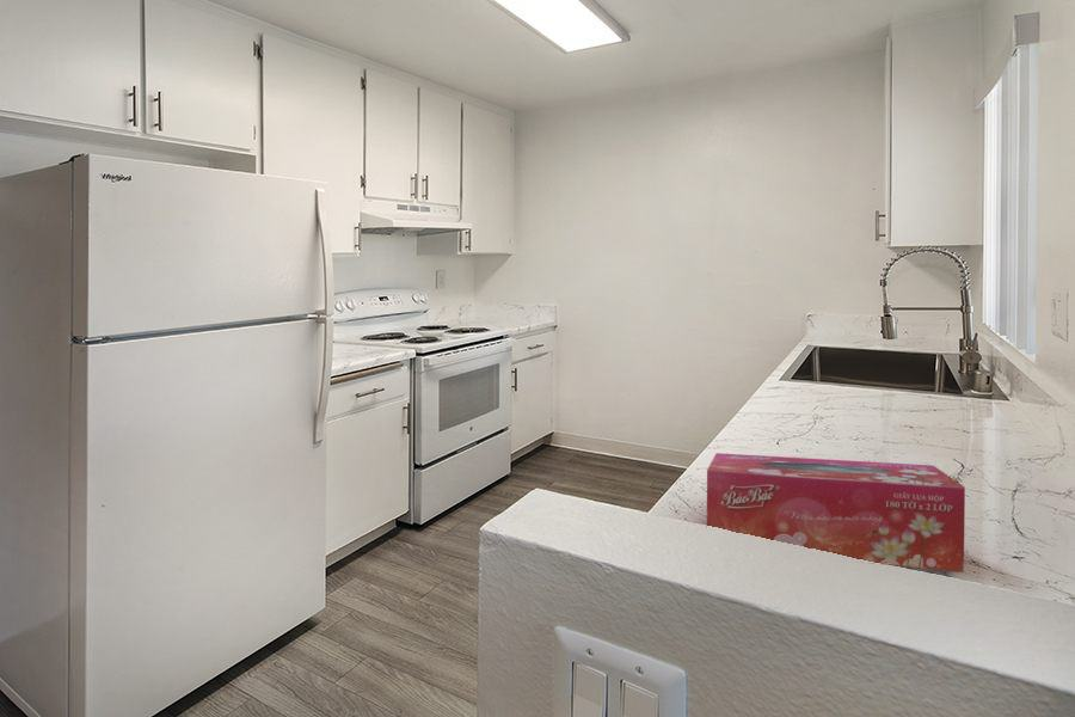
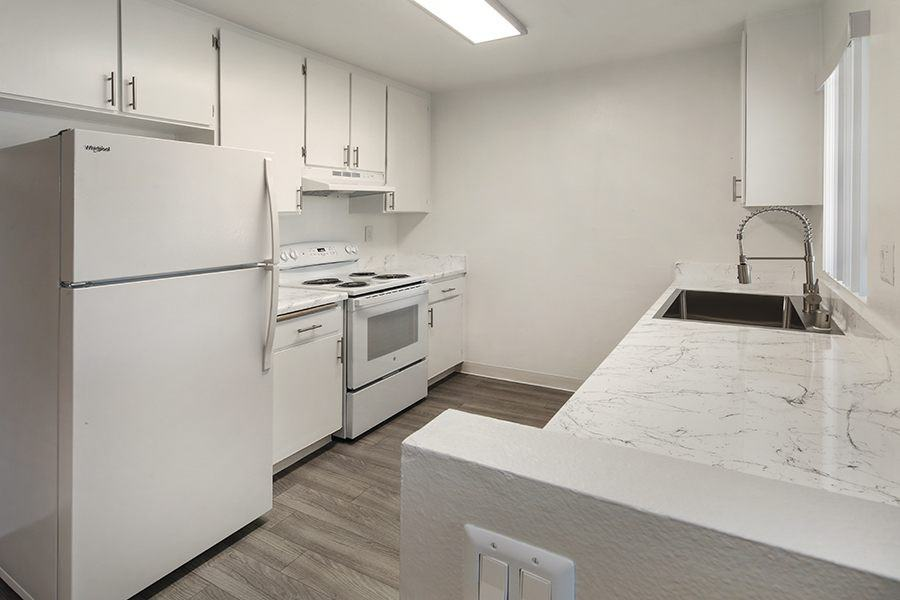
- tissue box (822, 504)
